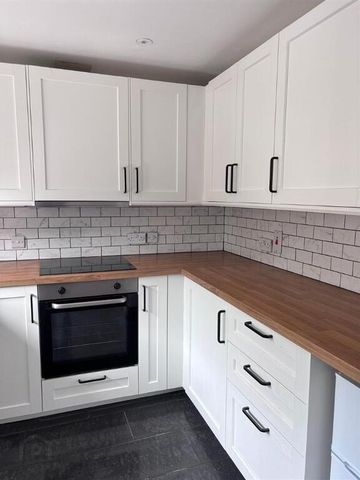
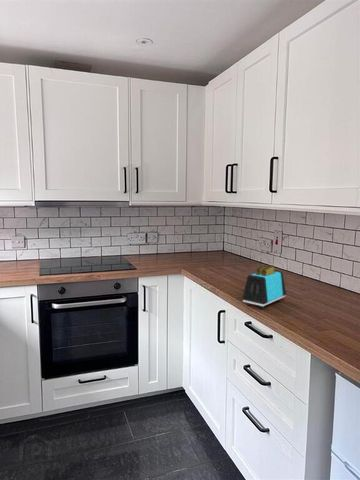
+ toaster (265, 284)
